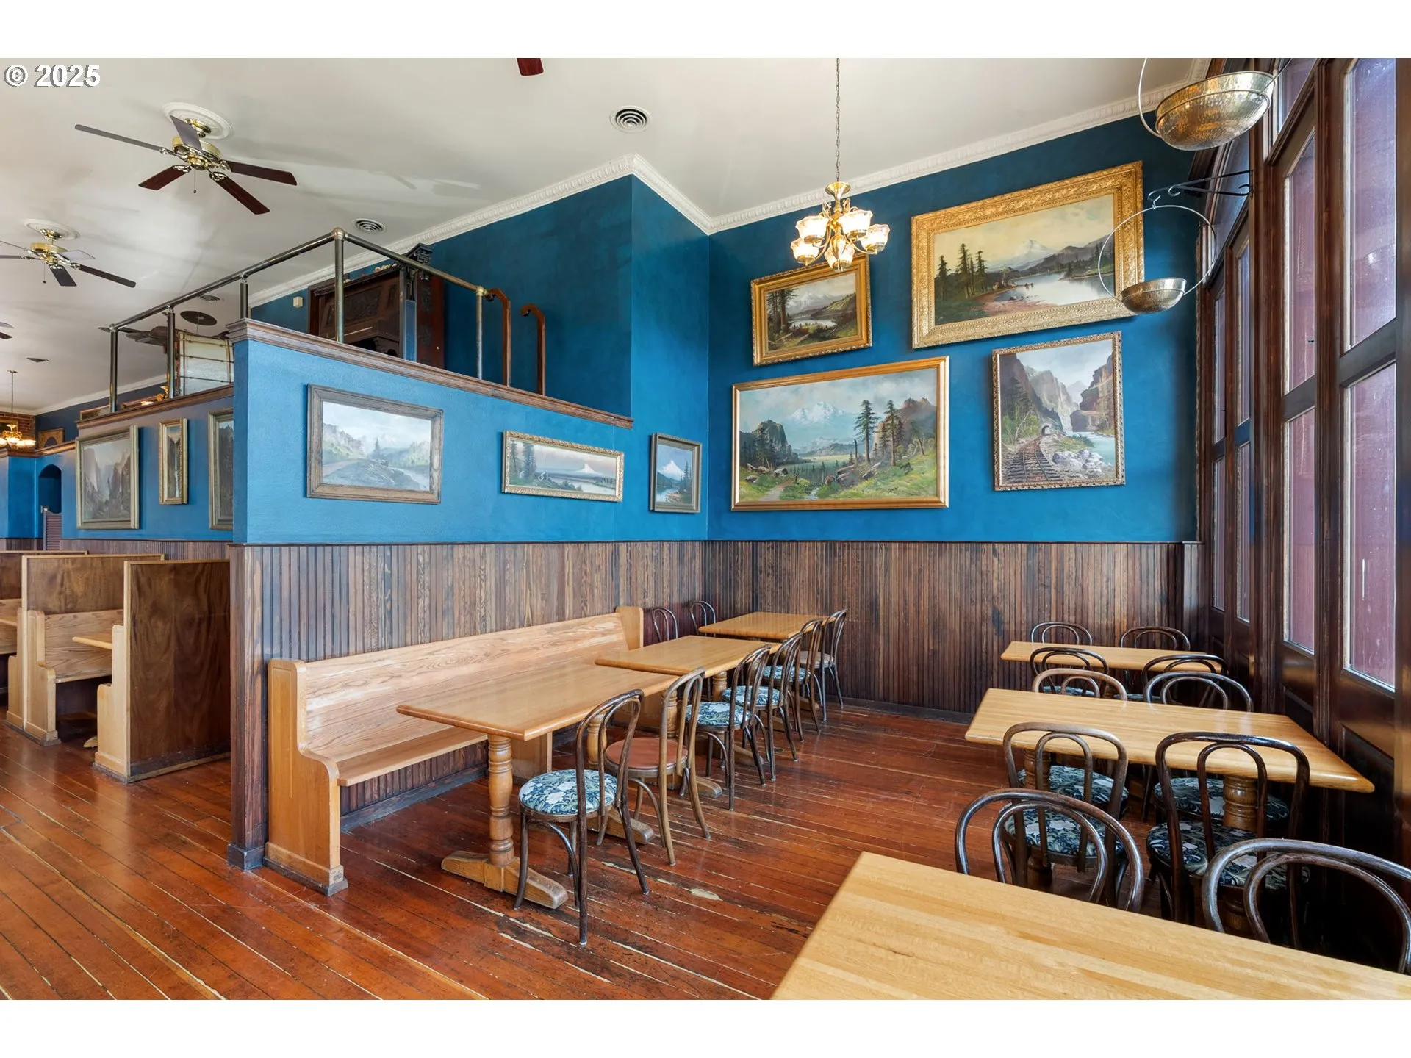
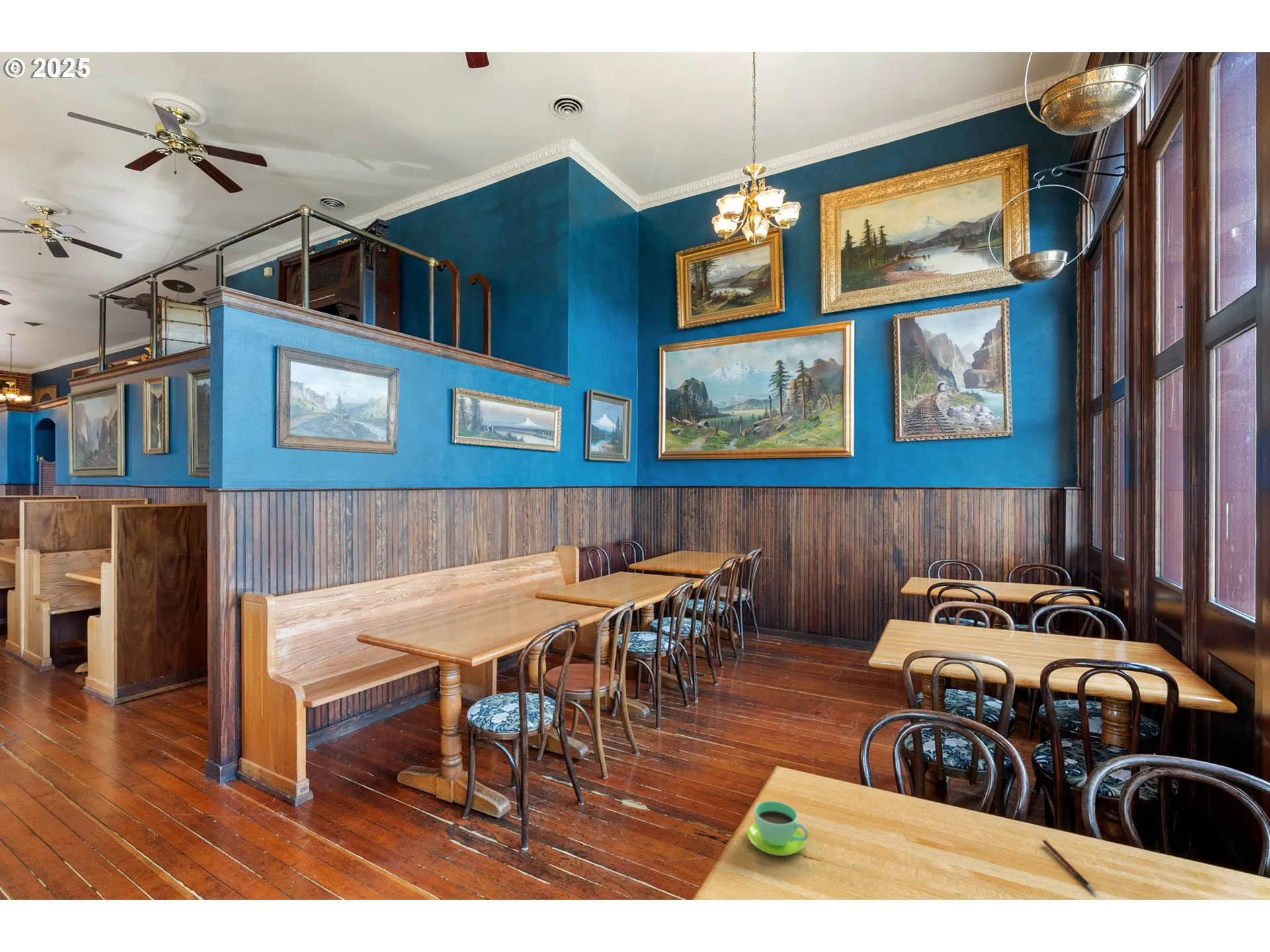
+ cup (777, 828)
+ pen (1068, 865)
